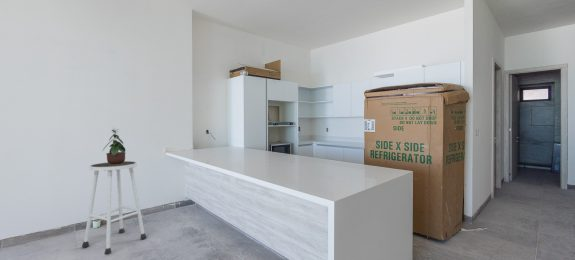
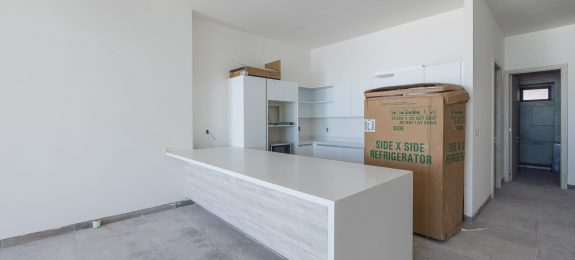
- stool (118, 203)
- potted plant (114, 145)
